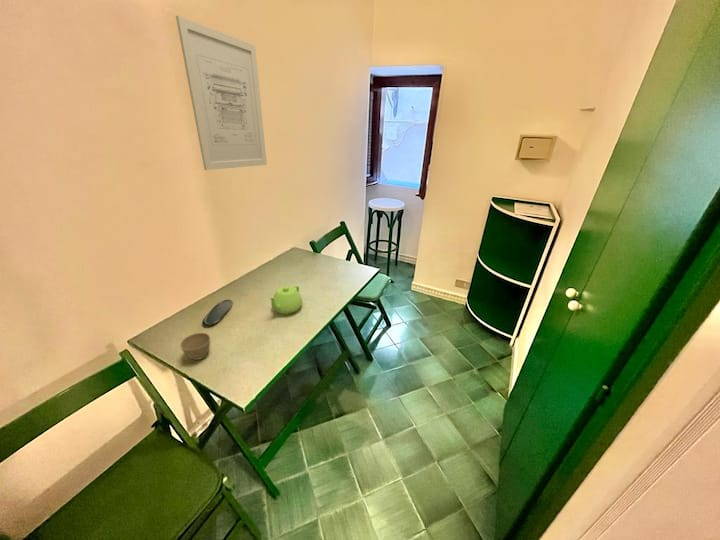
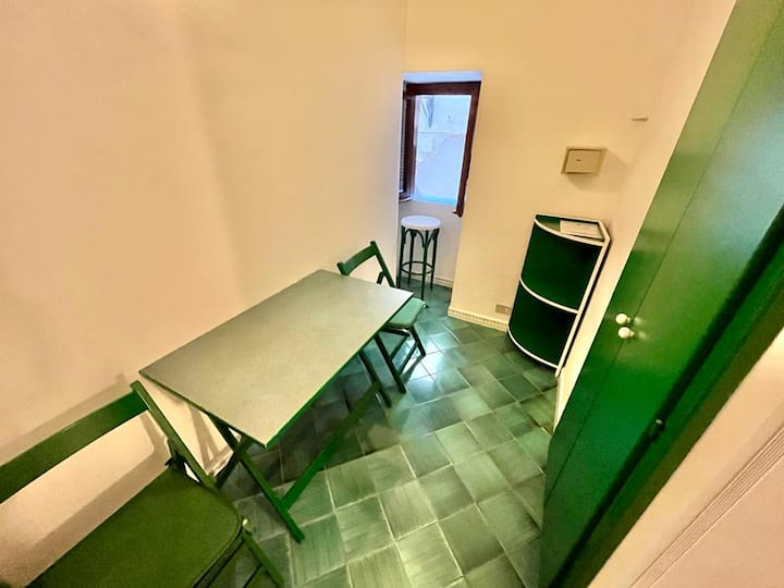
- oval tray (218, 311)
- flower pot (197, 348)
- teapot (285, 298)
- wall art (230, 105)
